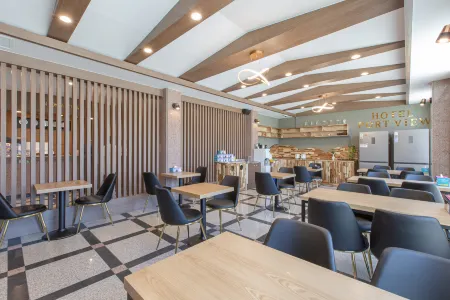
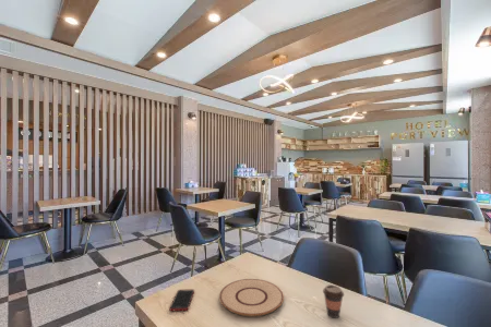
+ cell phone (182, 299)
+ coffee cup (333, 301)
+ plate (251, 295)
